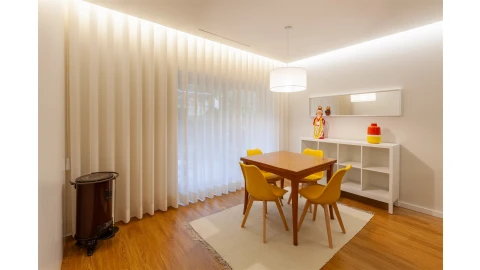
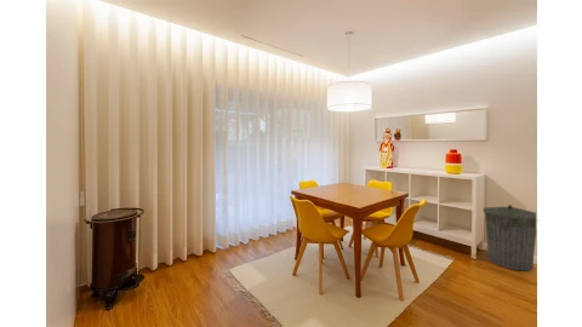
+ trash can (509, 234)
